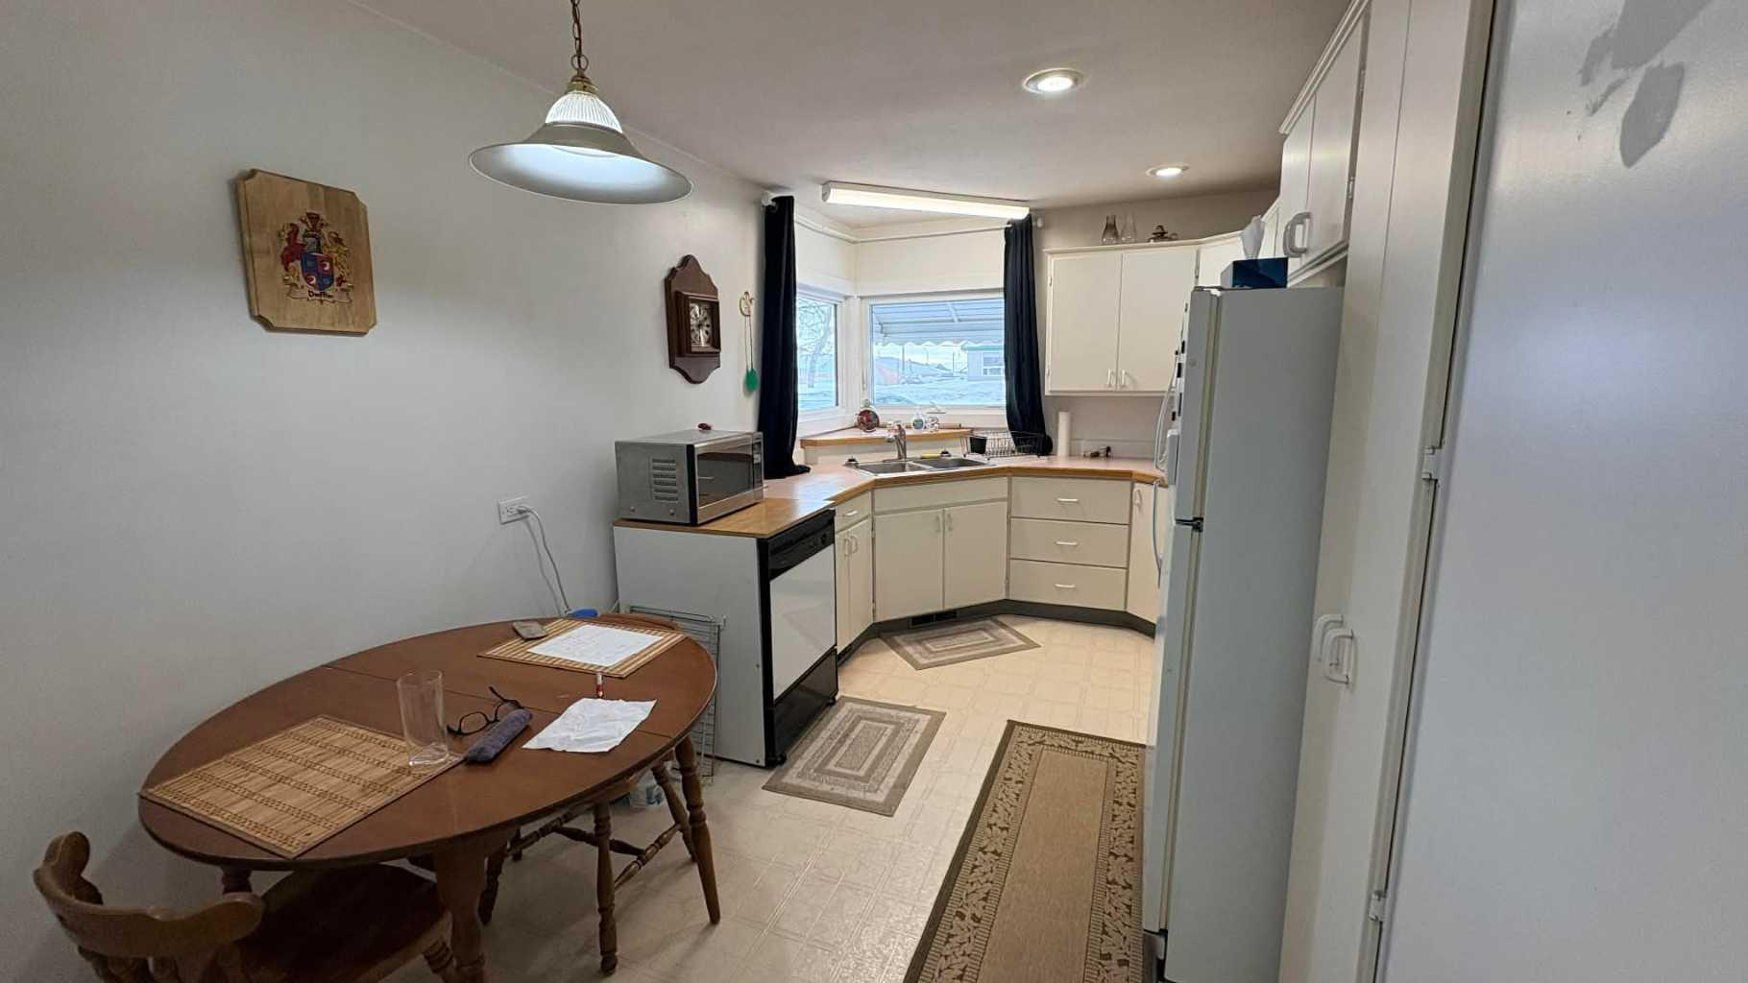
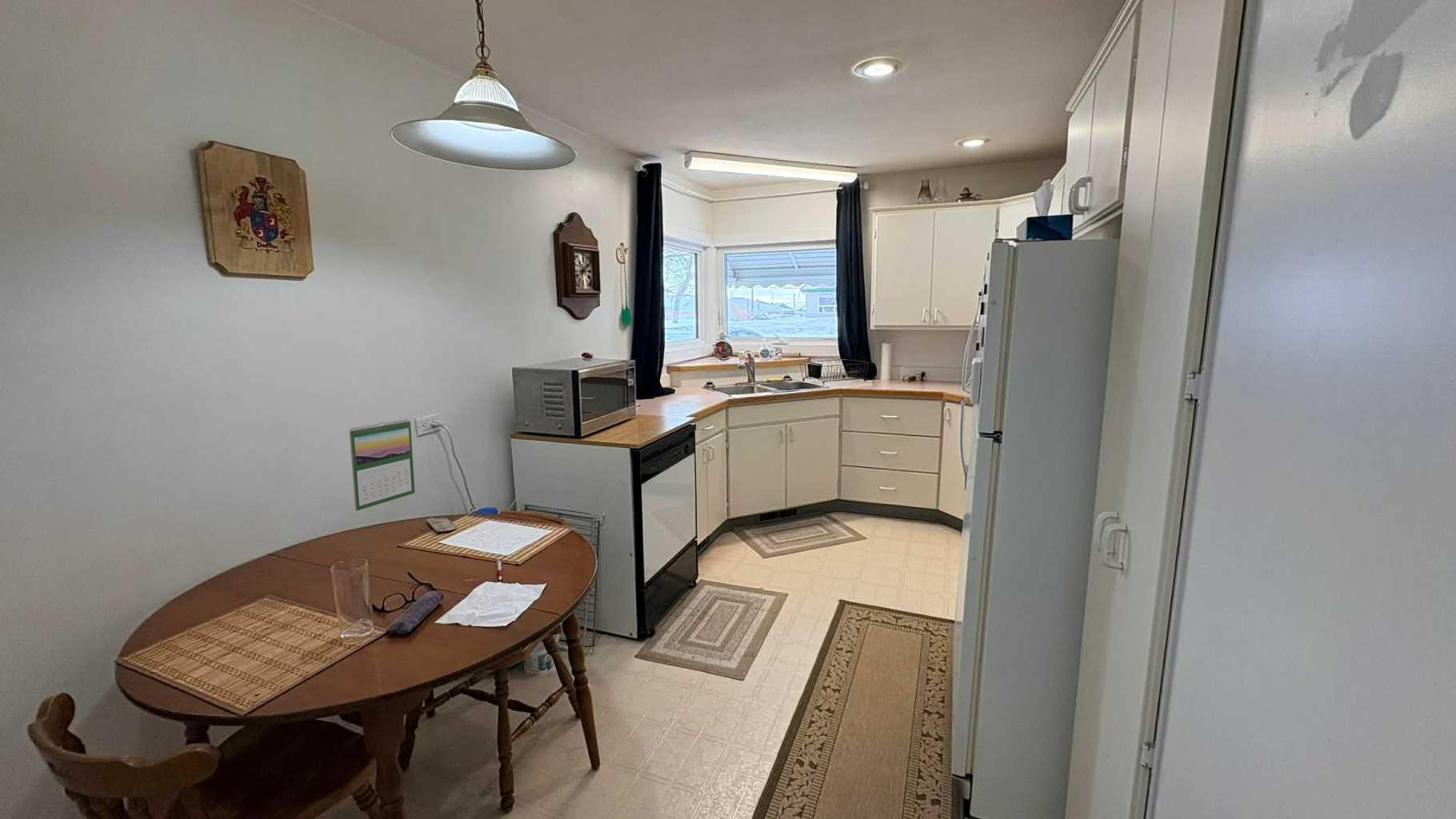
+ calendar (384, 461)
